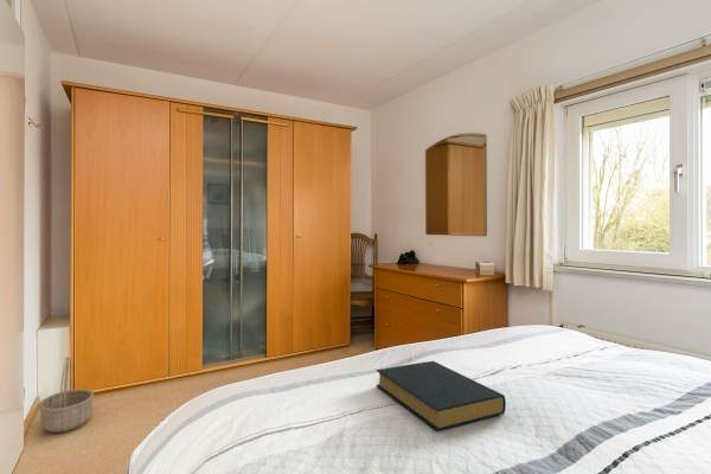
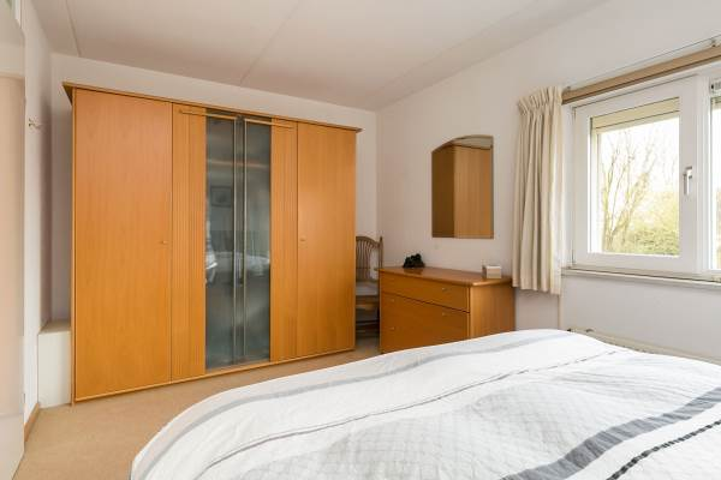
- hardback book (435, 390)
- basket (66, 391)
